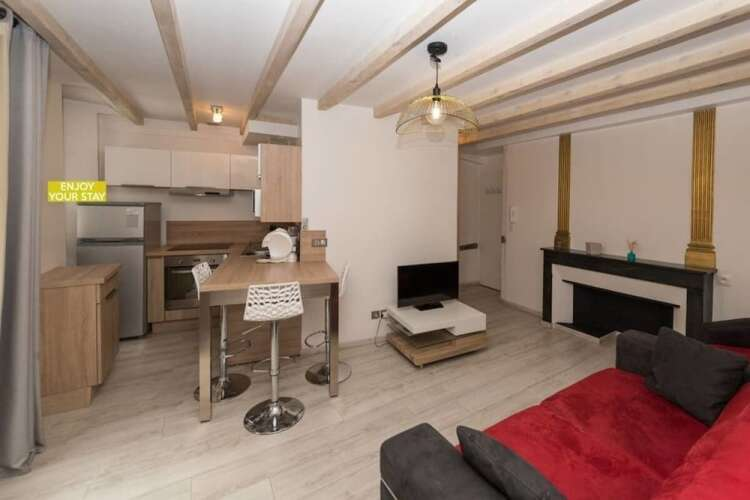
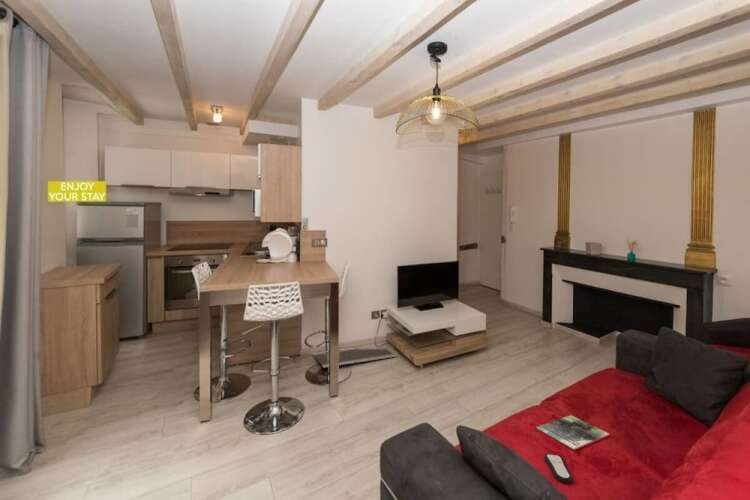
+ remote control (558, 467)
+ magazine (572, 431)
+ door mat (354, 355)
